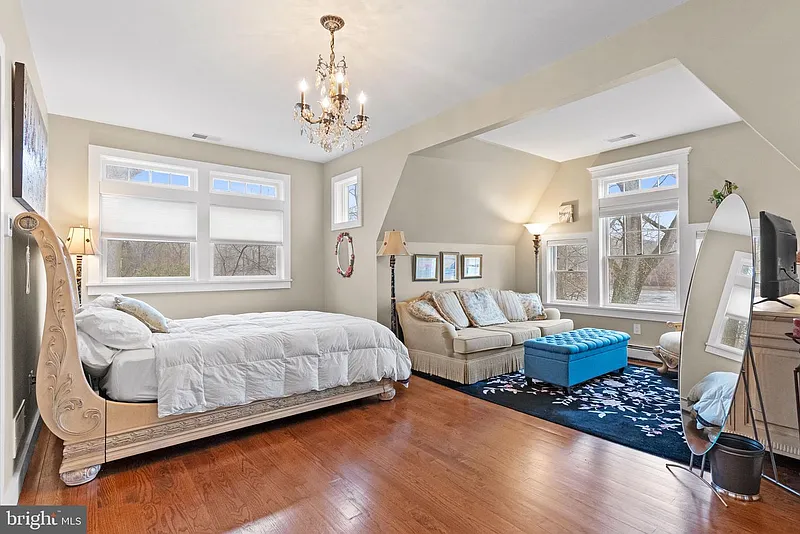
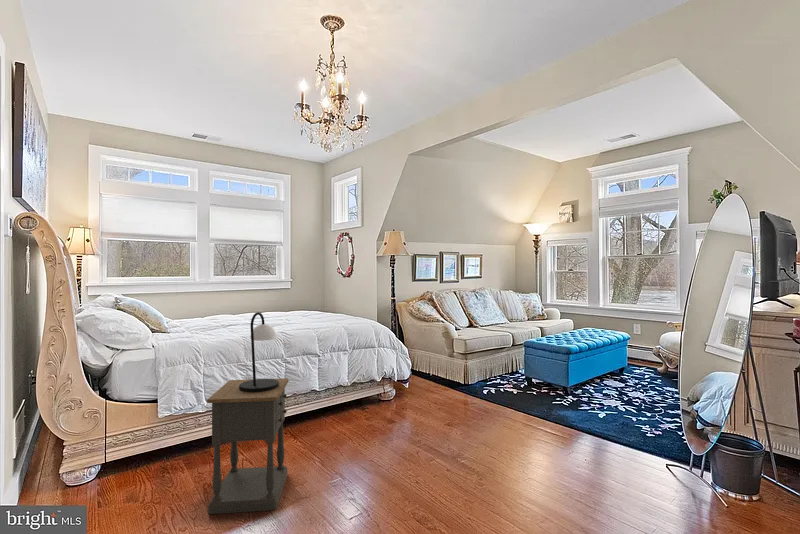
+ nightstand (251, 440)
+ table lamp (253, 349)
